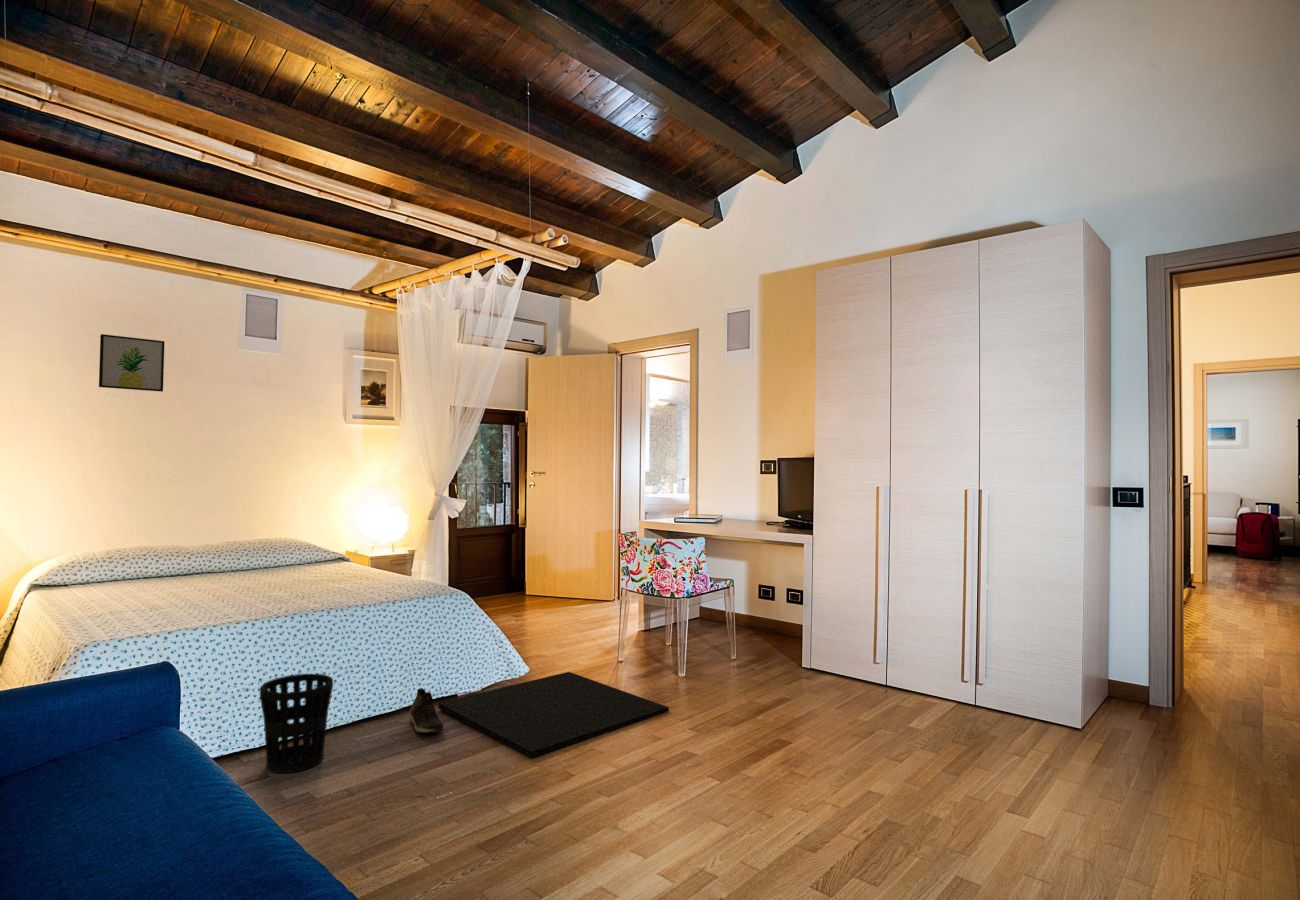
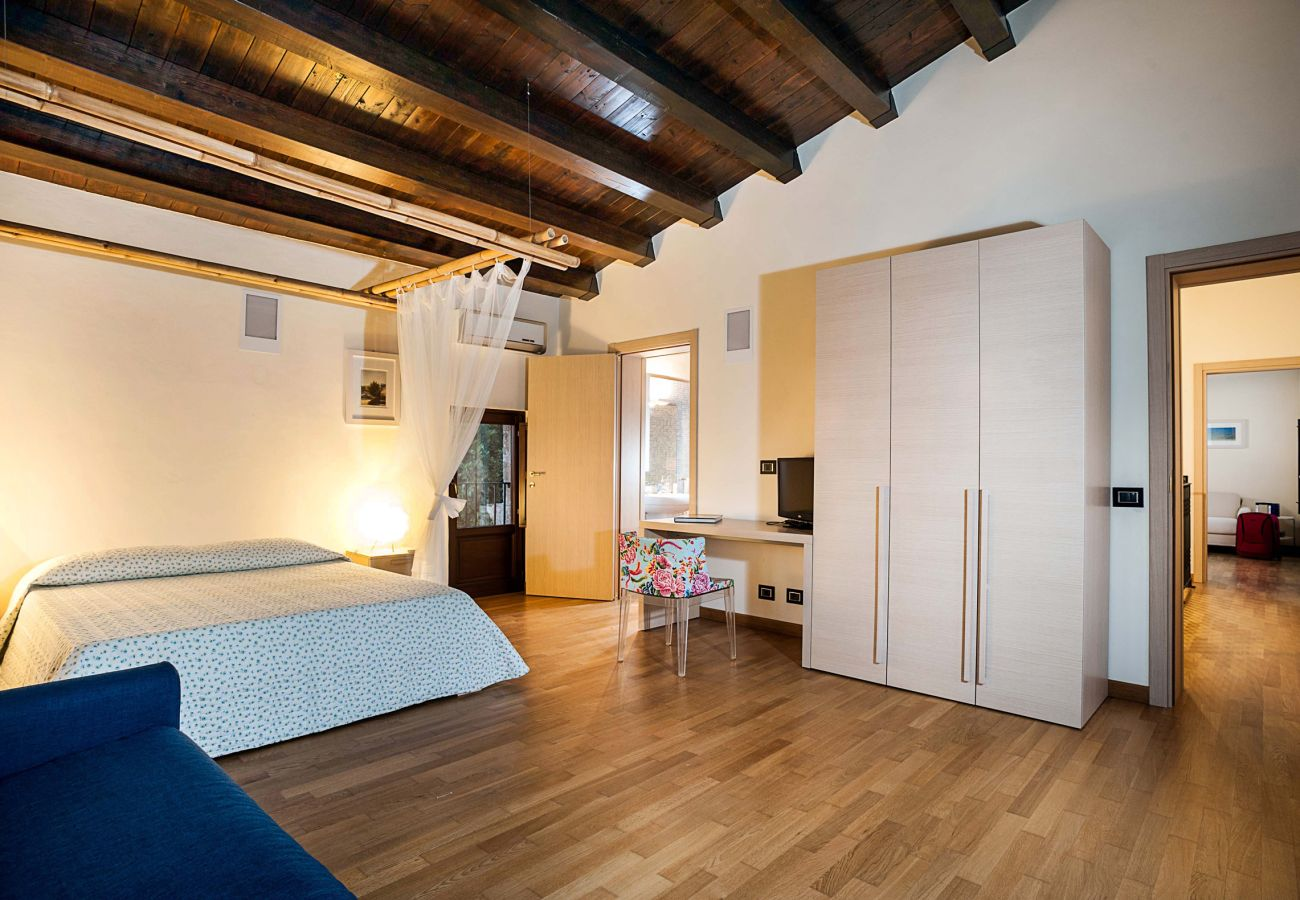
- wall art (132, 363)
- shoe (425, 709)
- wastebasket (296, 722)
- doormat (553, 707)
